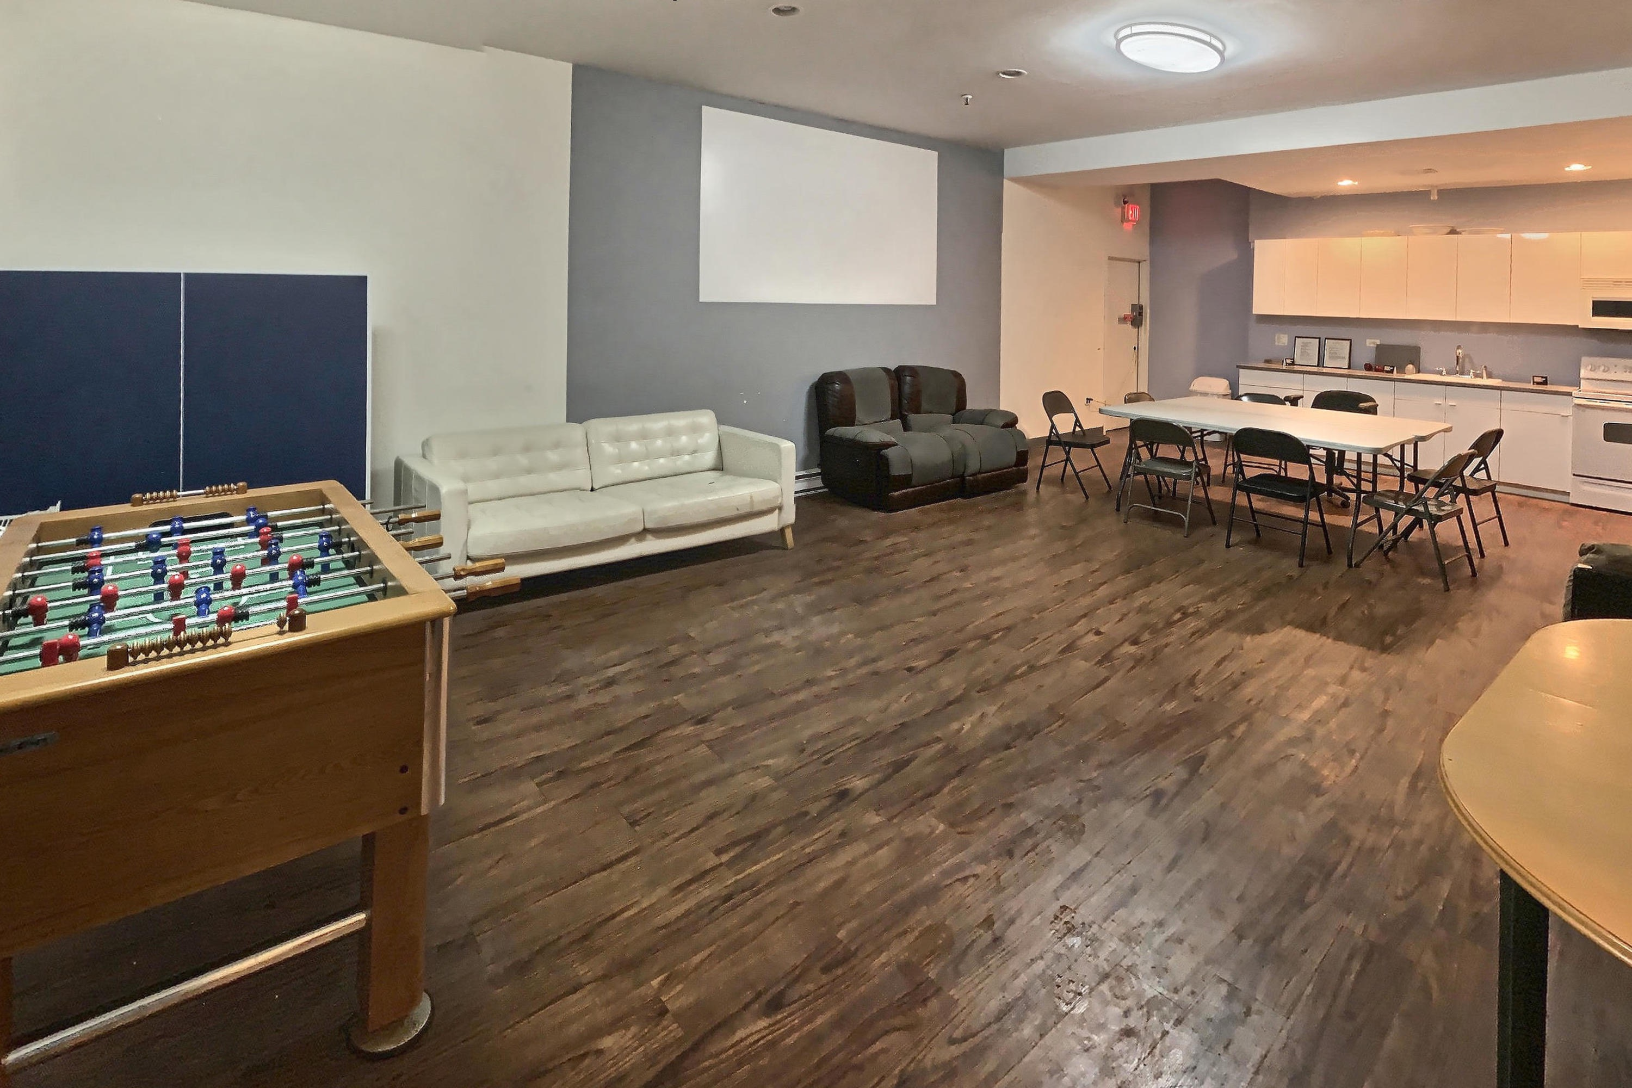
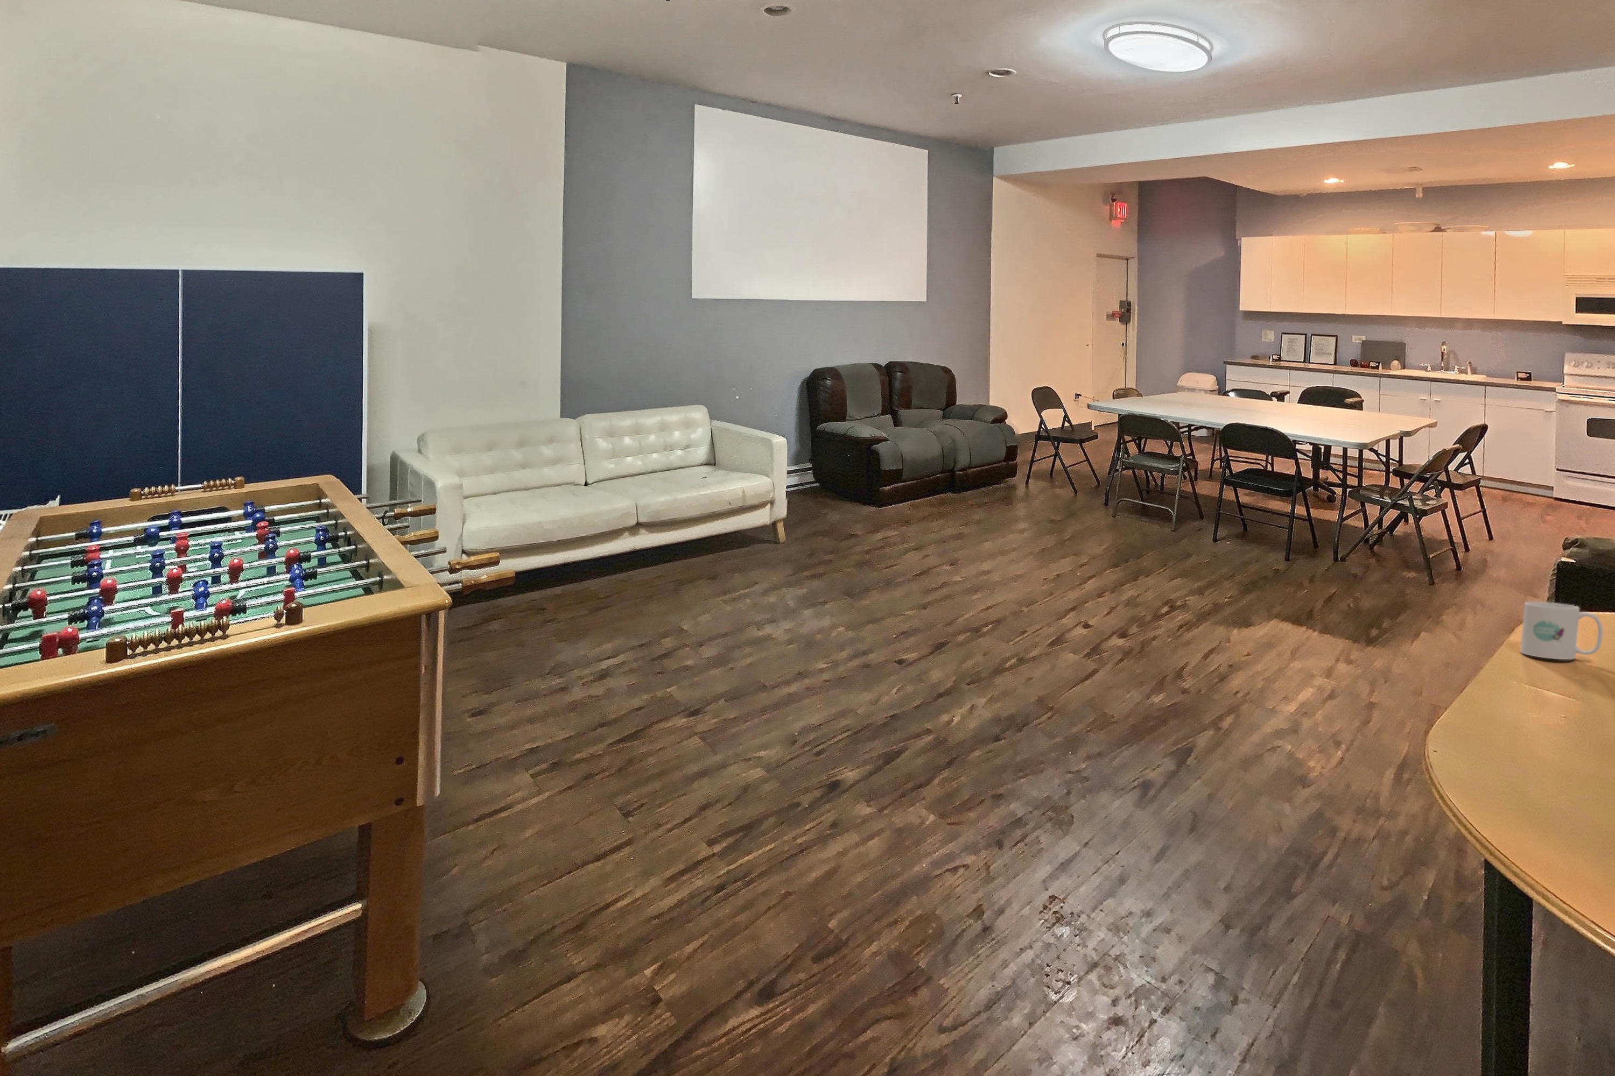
+ mug (1561, 632)
